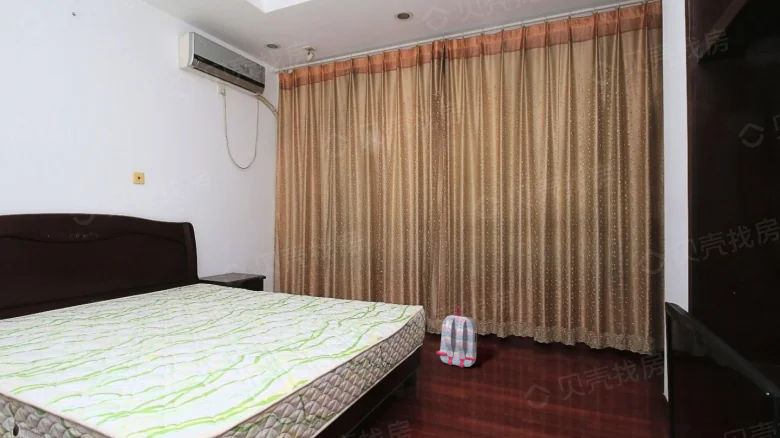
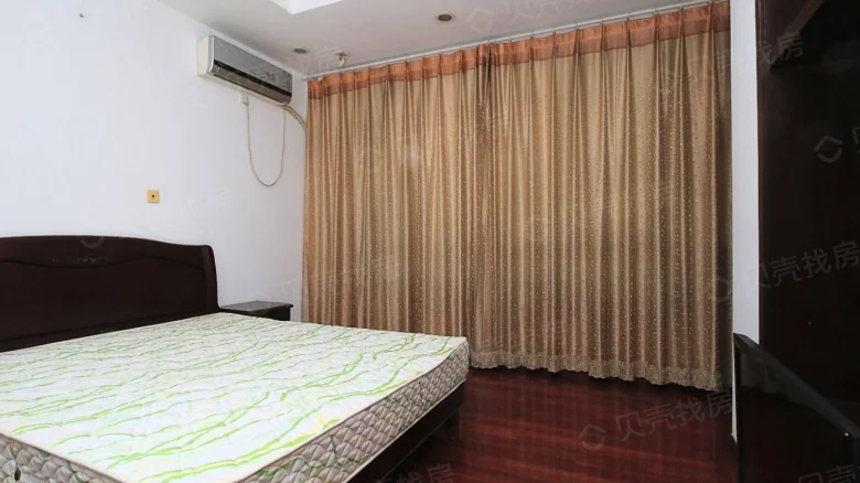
- backpack (457, 335)
